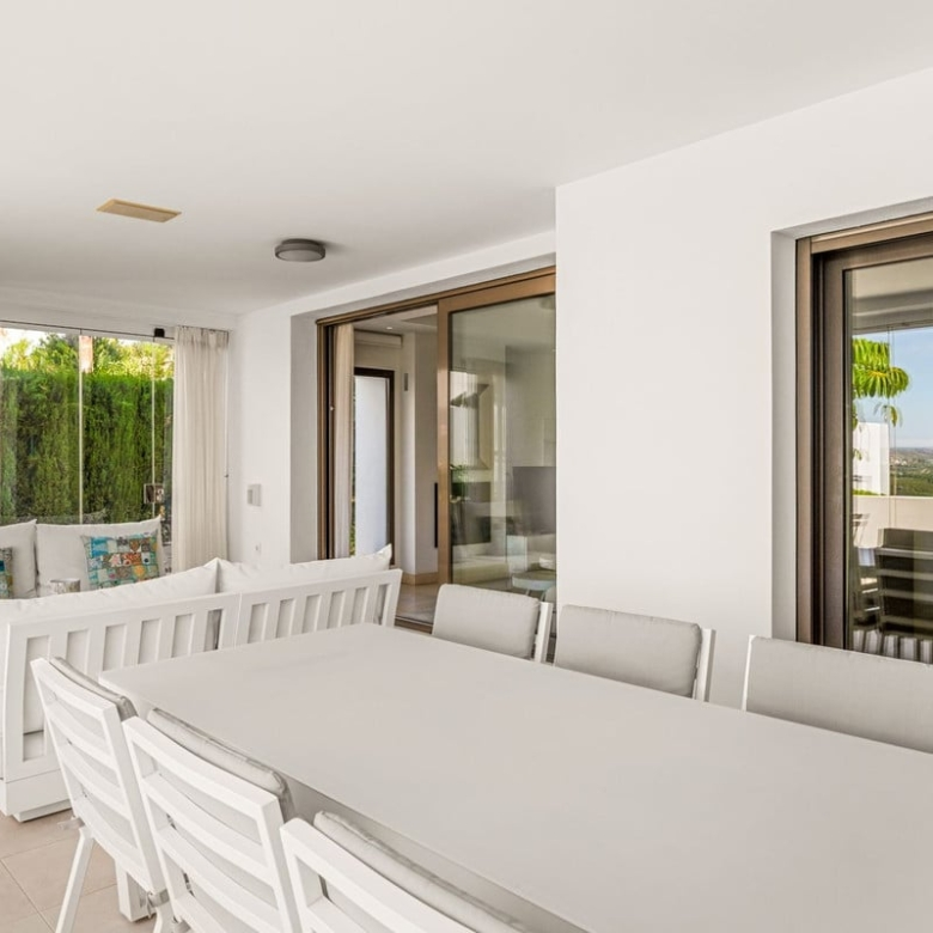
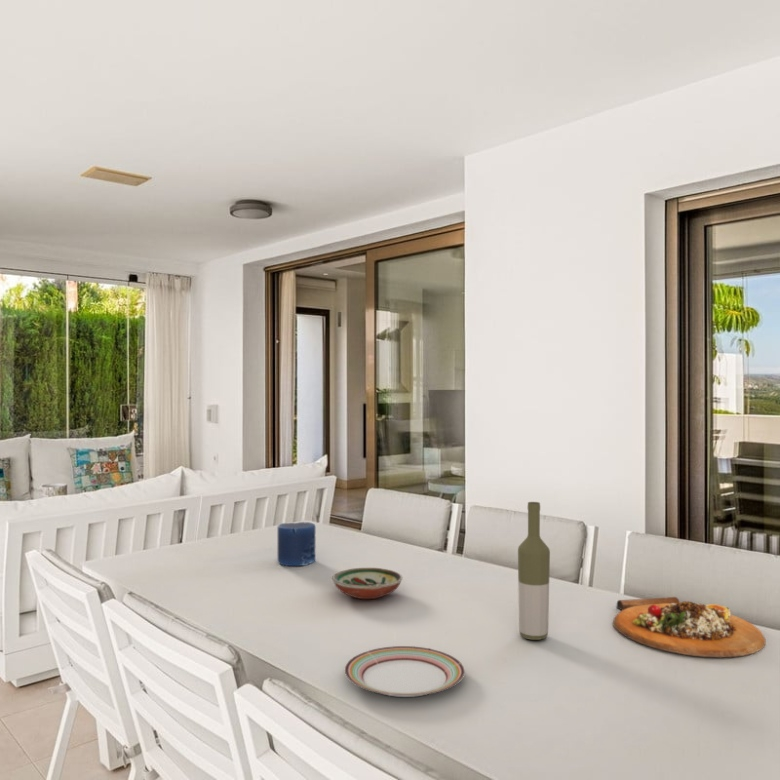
+ plate (404, 673)
+ decorative bowl (367, 585)
+ candle (296, 543)
+ bottle (533, 569)
+ cutting board (683, 612)
